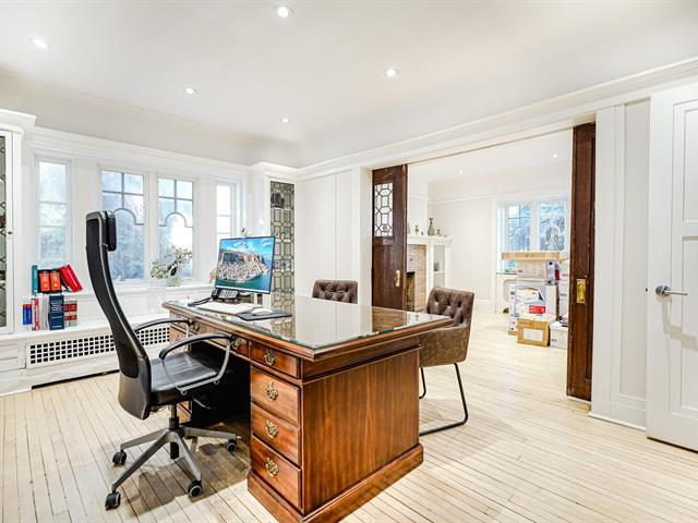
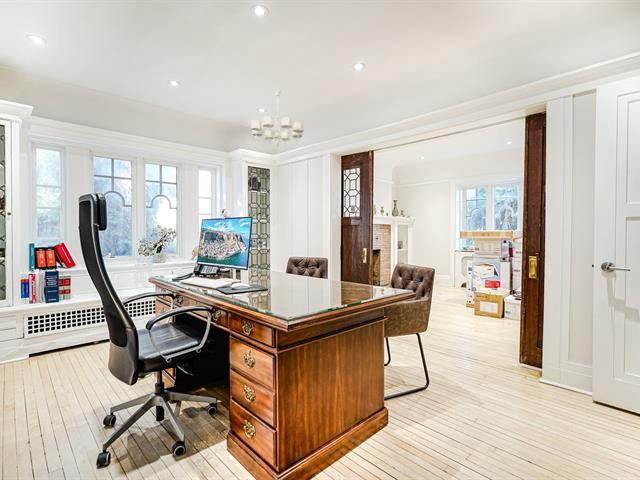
+ chandelier (277, 118)
